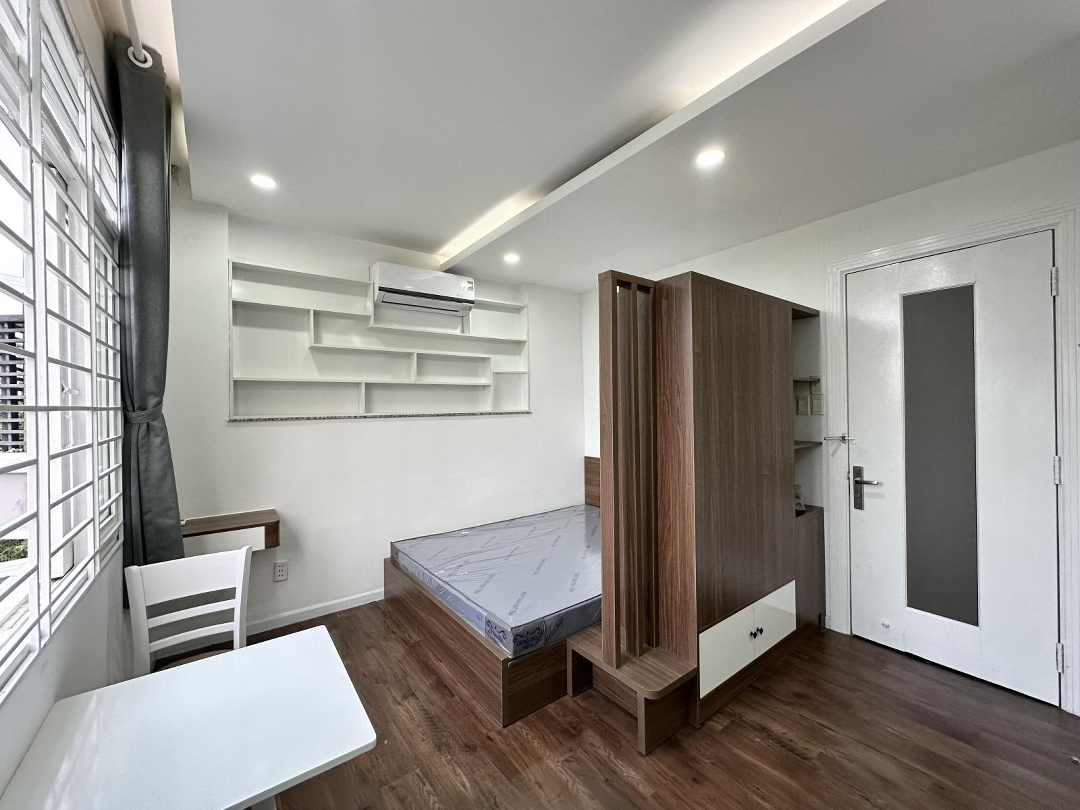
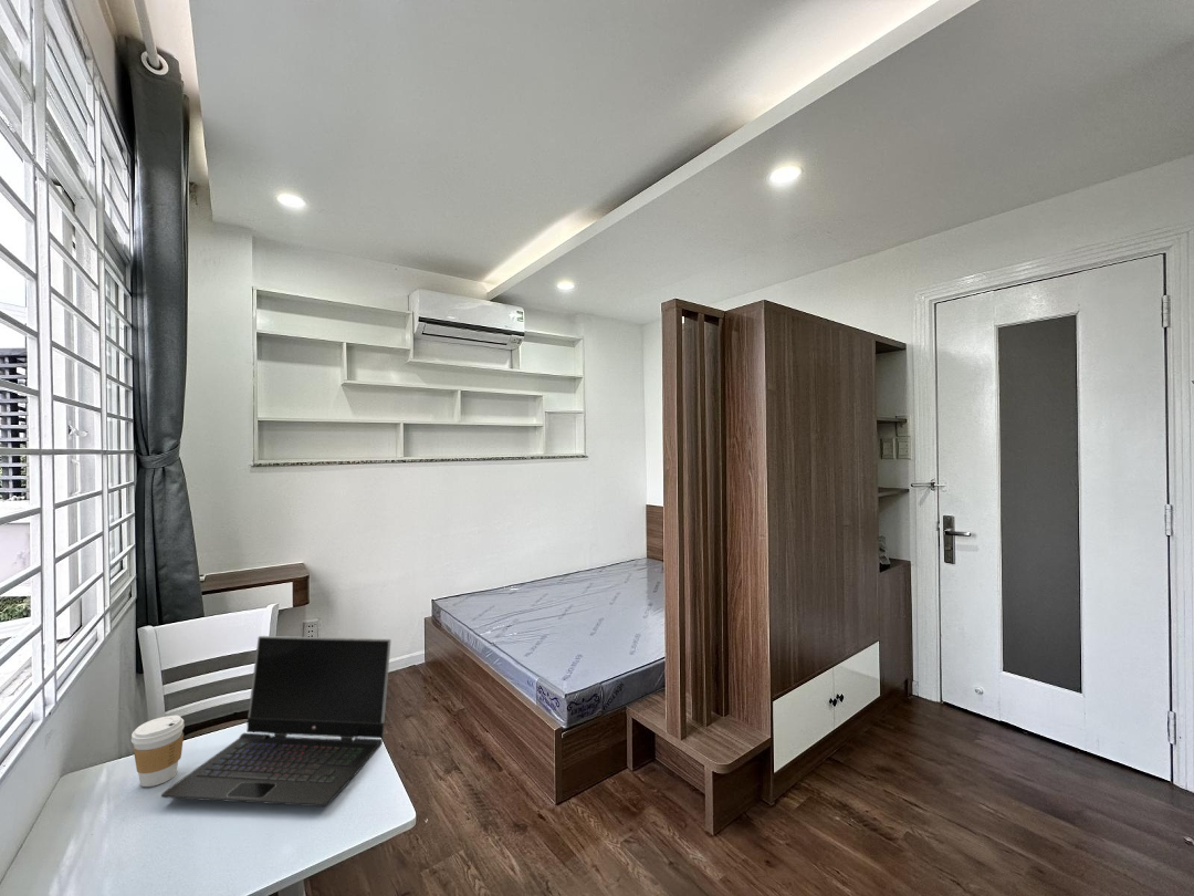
+ laptop computer (287, 712)
+ coffee cup (158, 750)
